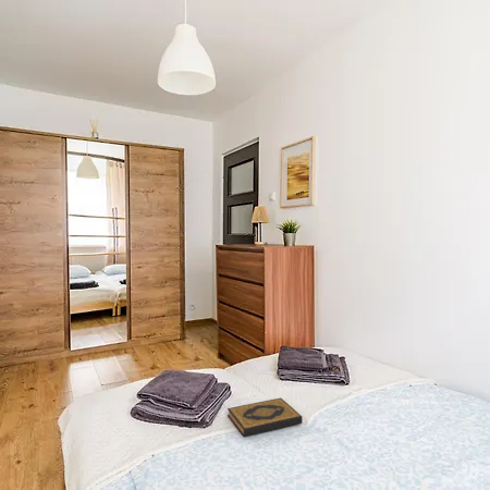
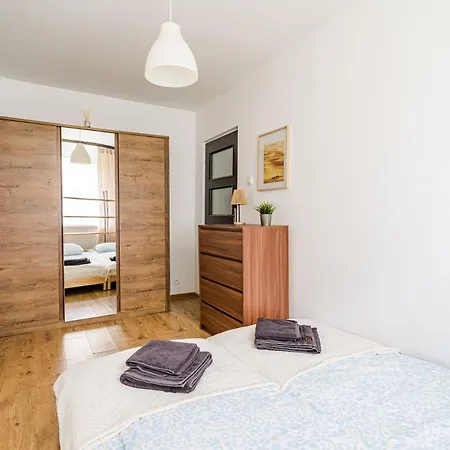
- hardback book (264, 416)
